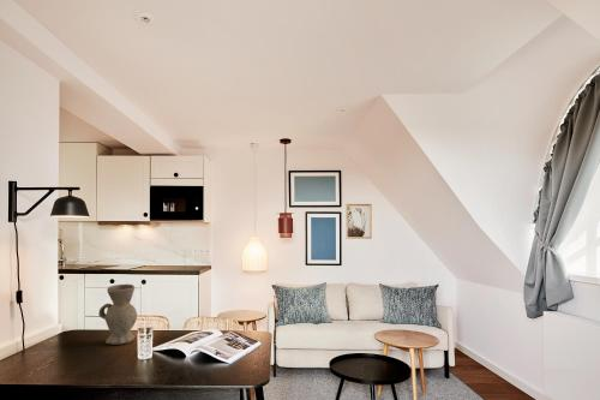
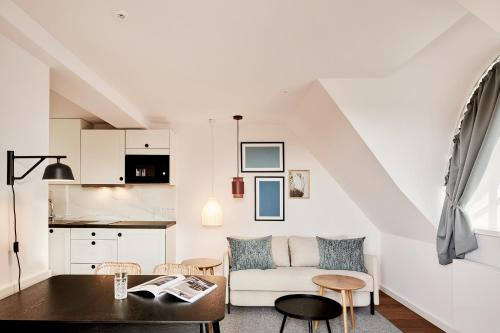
- vase (118, 314)
